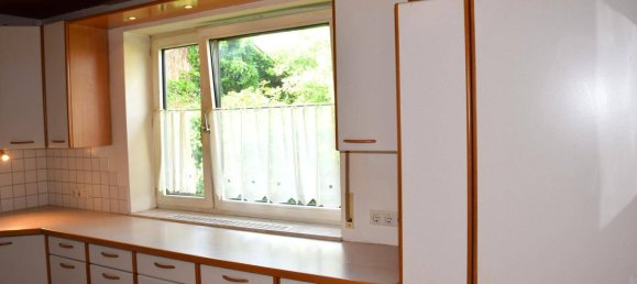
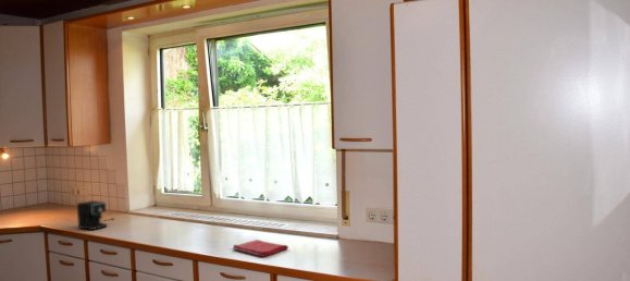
+ coffee maker (103, 211)
+ dish towel (260, 246)
